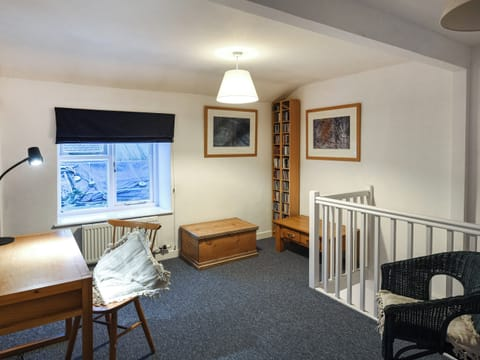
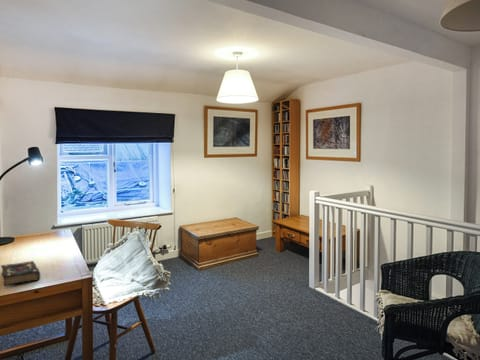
+ book (20, 271)
